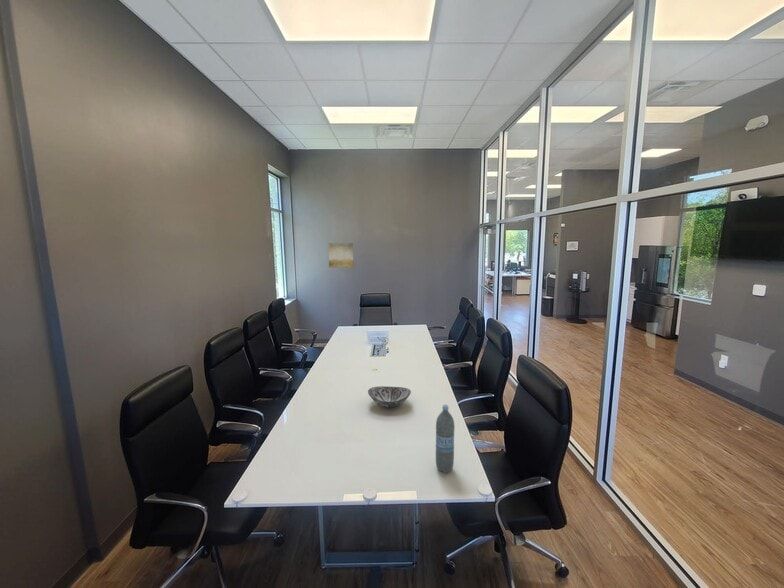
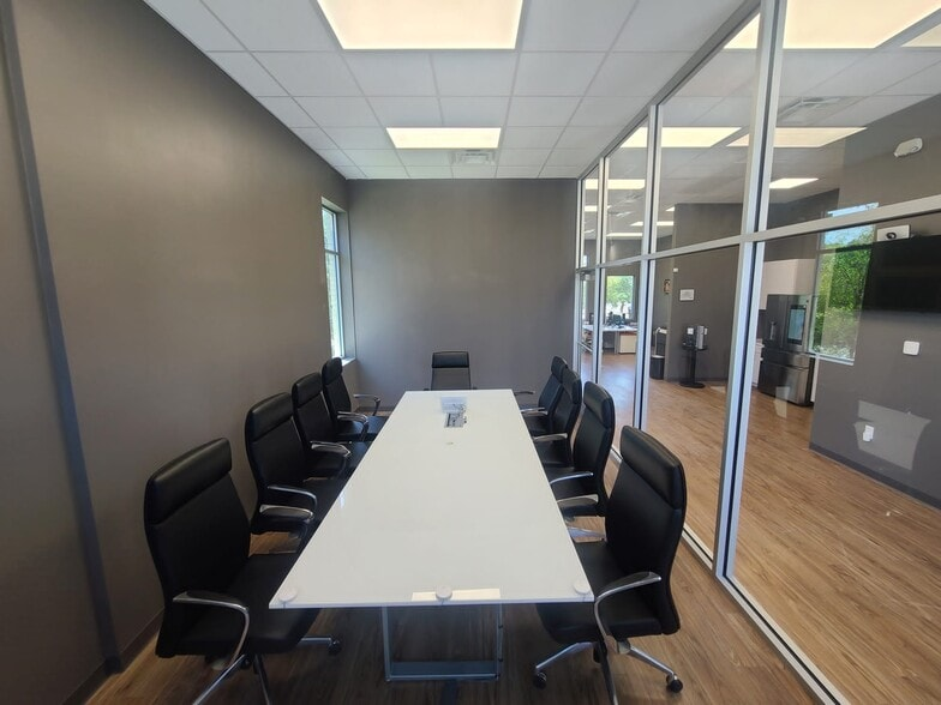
- water bottle (445, 438)
- wall art (341, 255)
- decorative bowl (389, 397)
